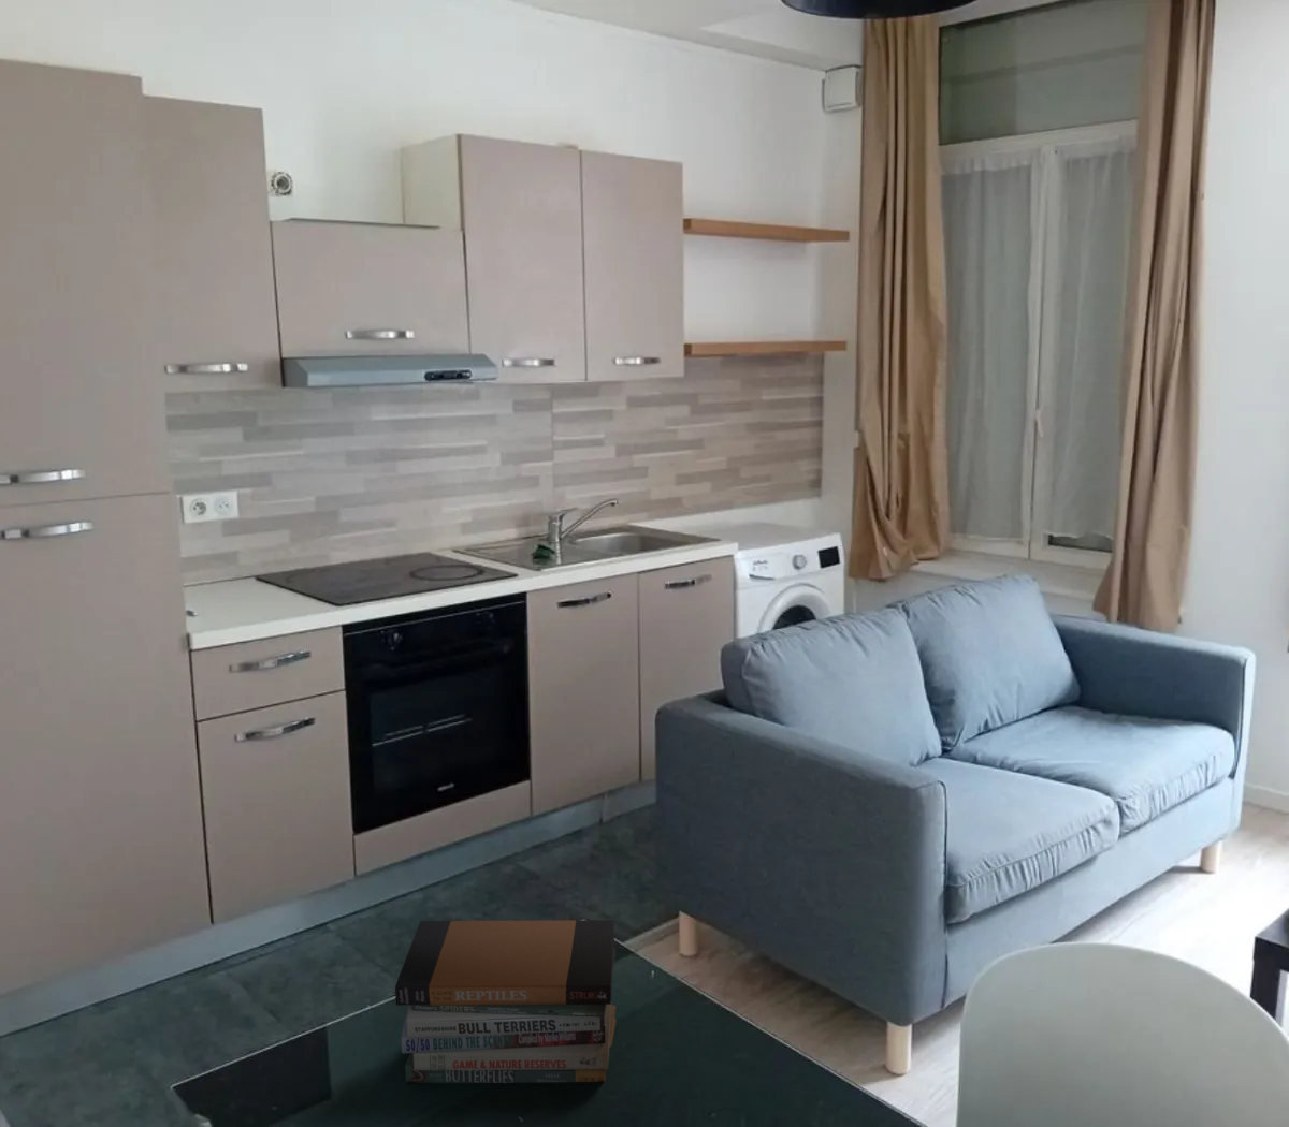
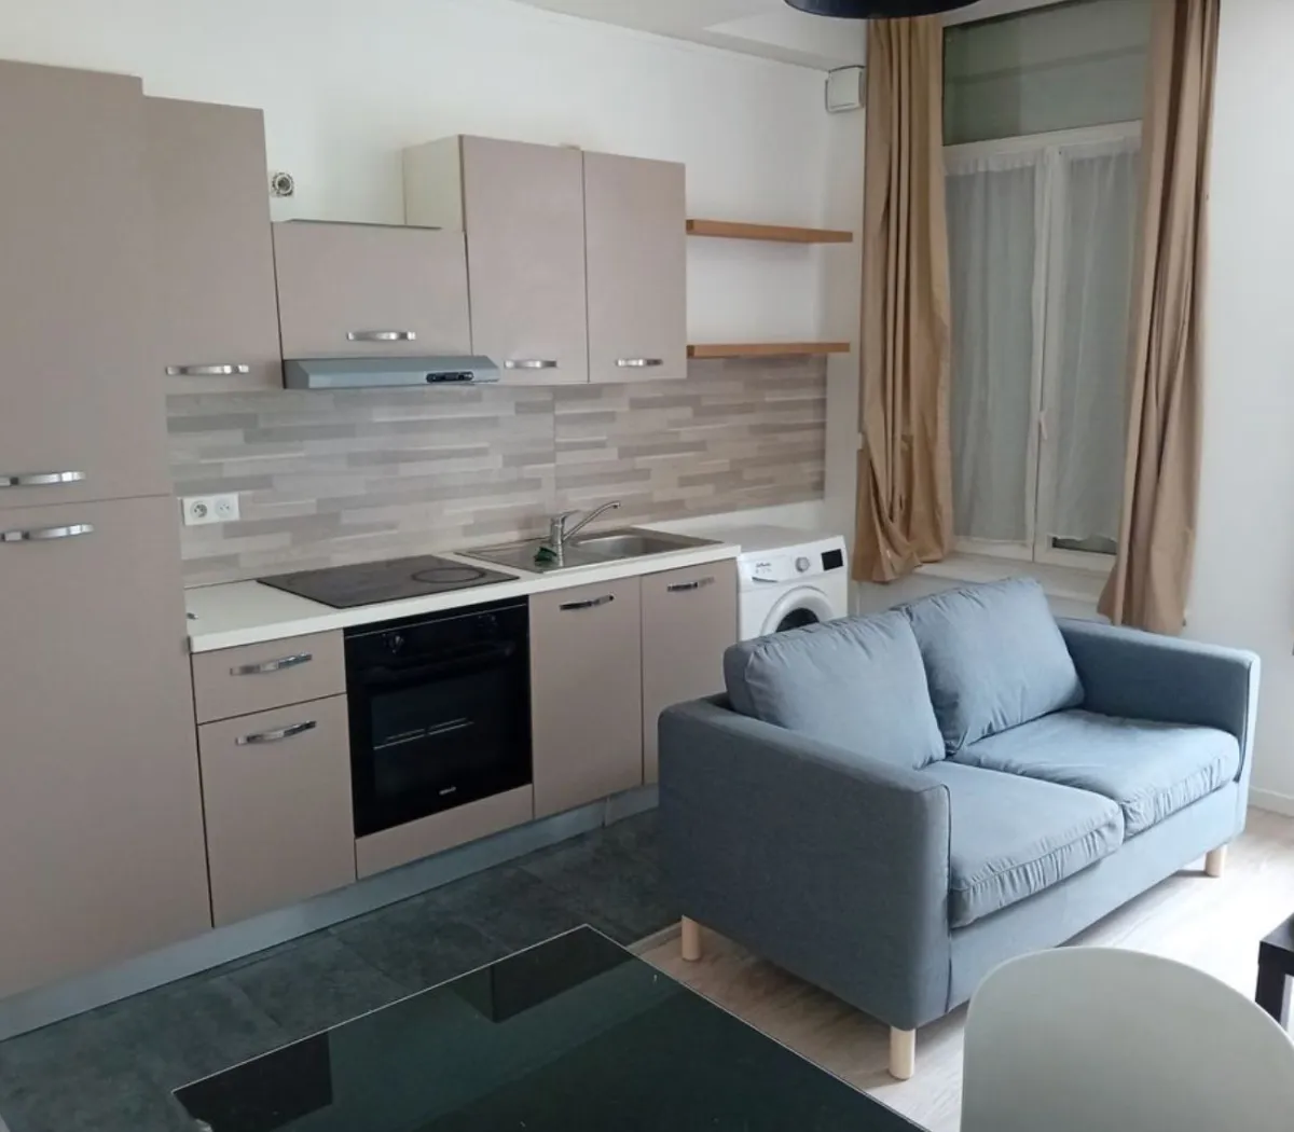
- book stack (511, 1000)
